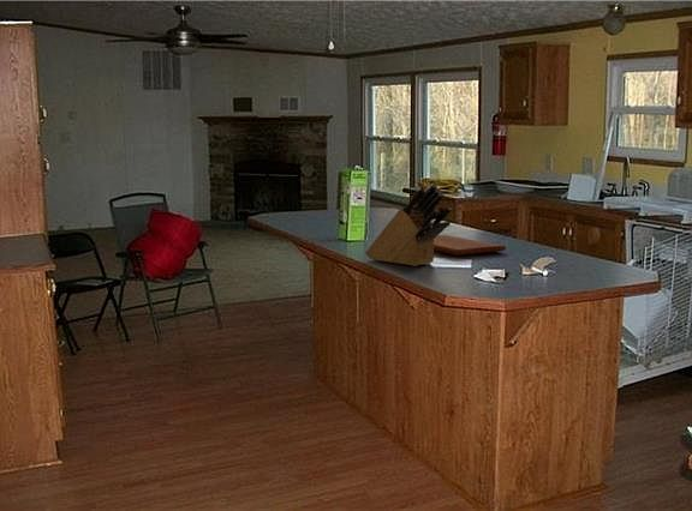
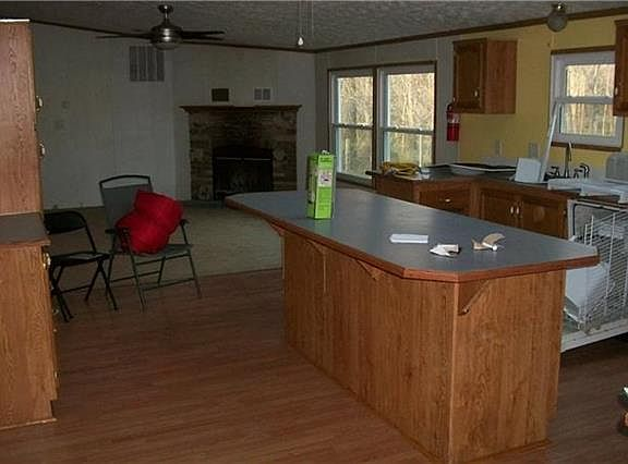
- cutting board (448, 244)
- knife block (407, 222)
